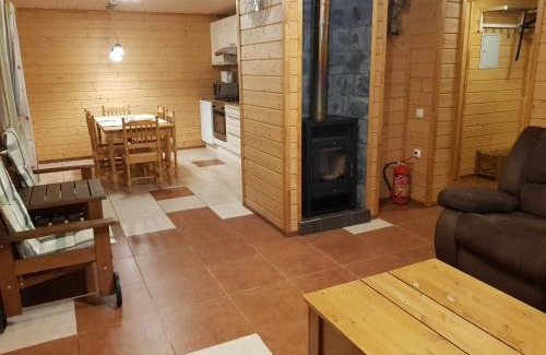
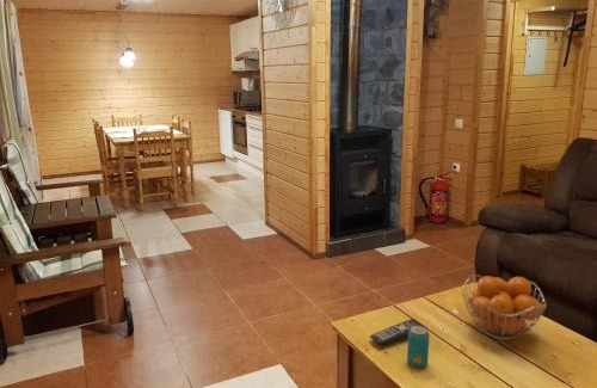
+ remote control (399, 332)
+ fruit basket (501, 304)
+ beverage can (418, 346)
